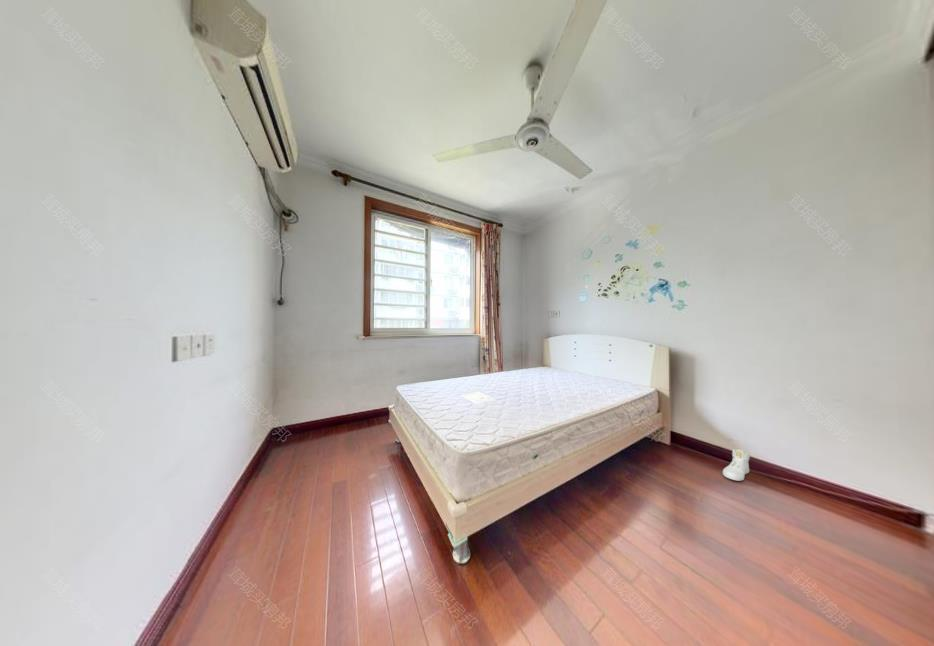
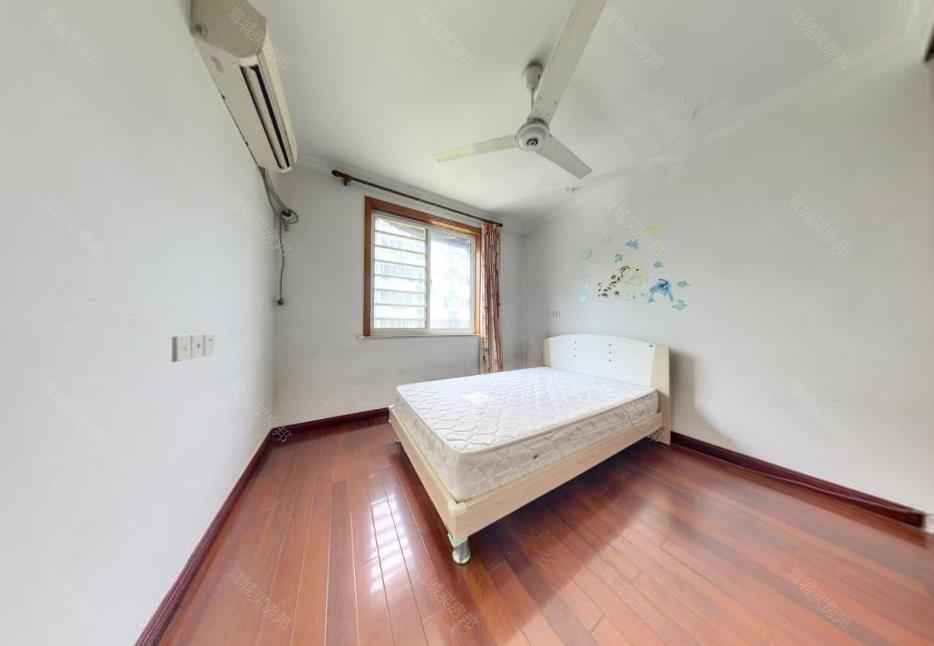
- sneaker (735, 462)
